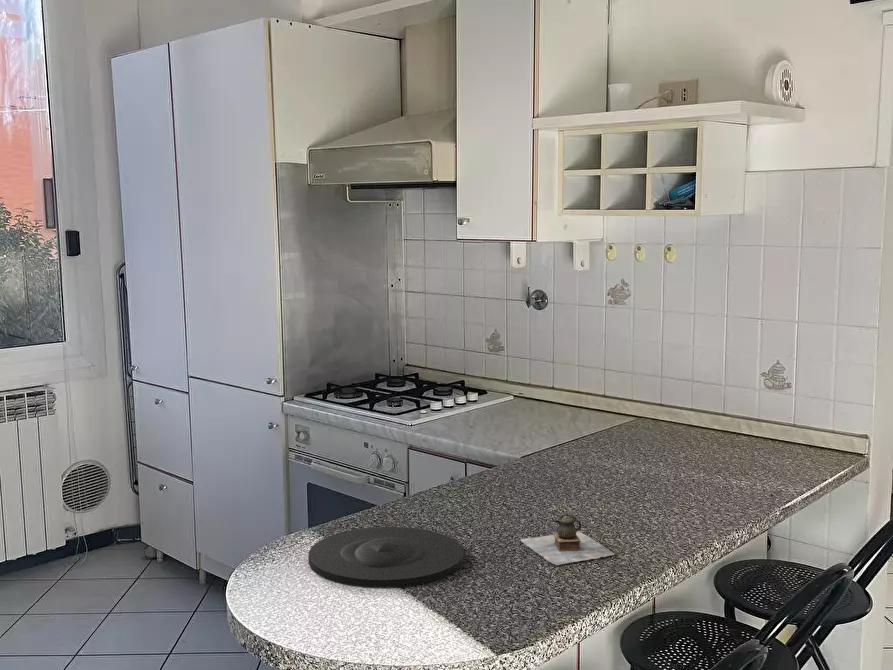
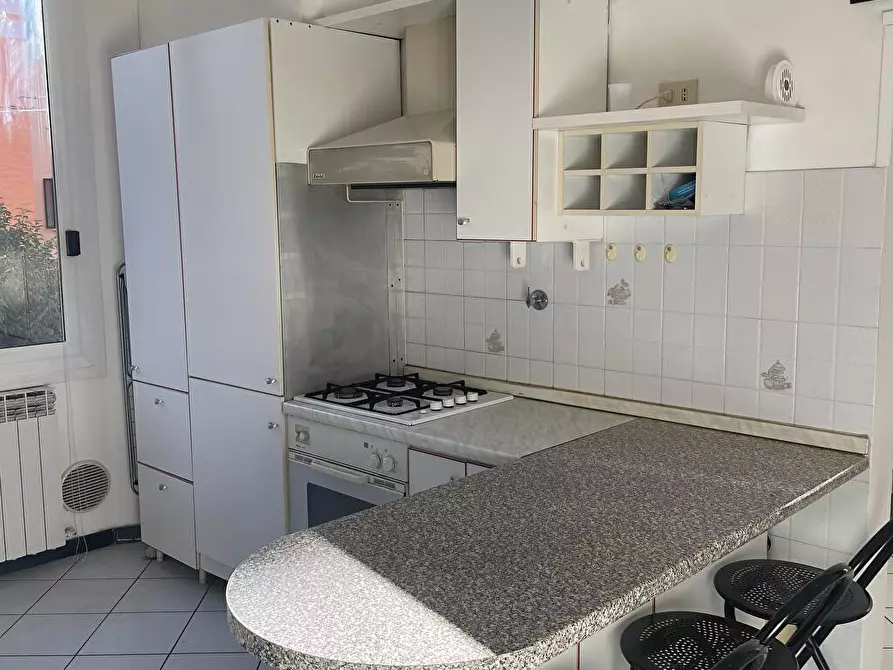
- plate (386, 549)
- teapot (566, 529)
